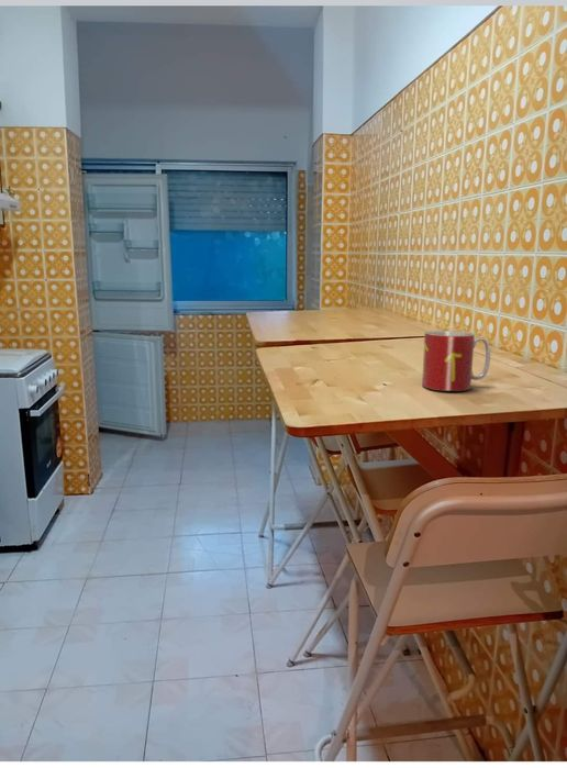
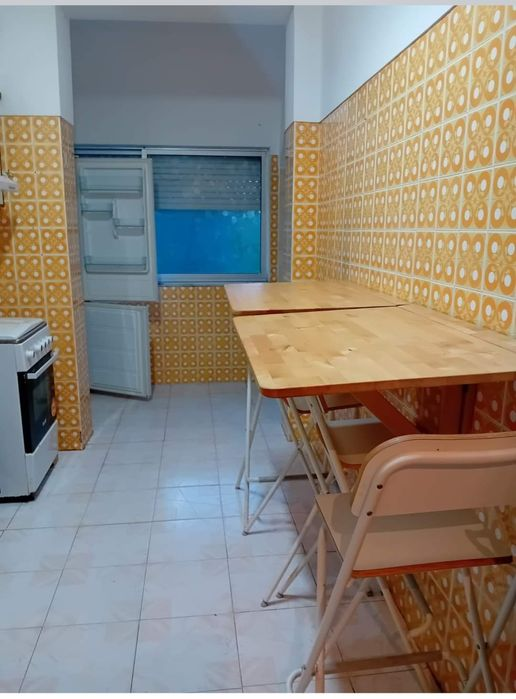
- mug (456, 359)
